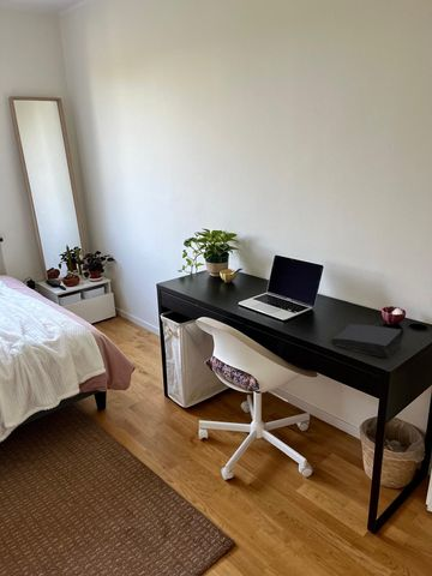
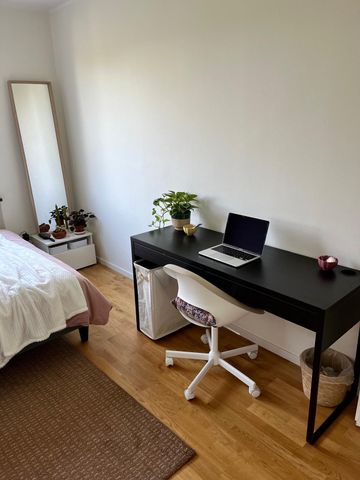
- book (366, 337)
